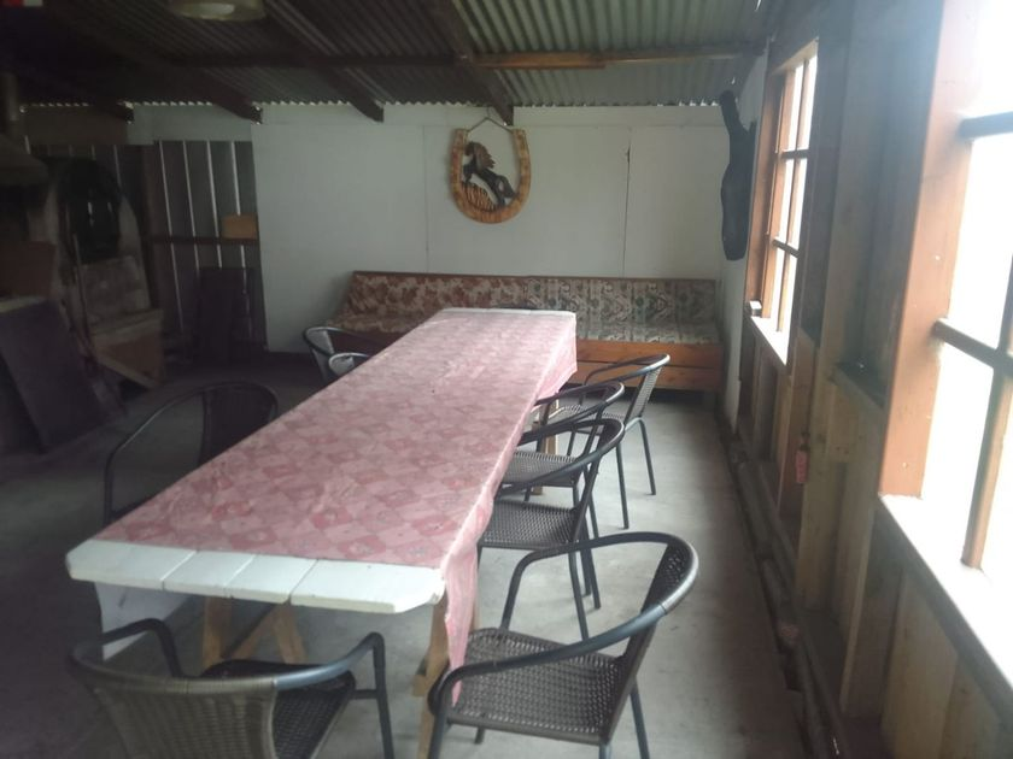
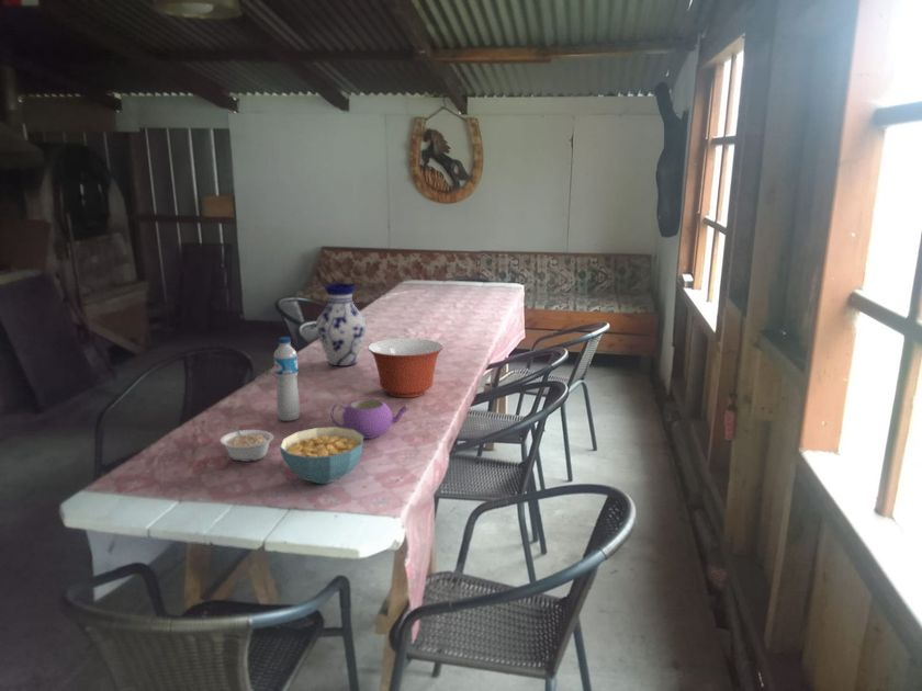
+ water bottle (286, 378)
+ cereal bowl (323, 460)
+ teapot (370, 419)
+ vase (341, 324)
+ mixing bowl (406, 369)
+ legume (245, 444)
